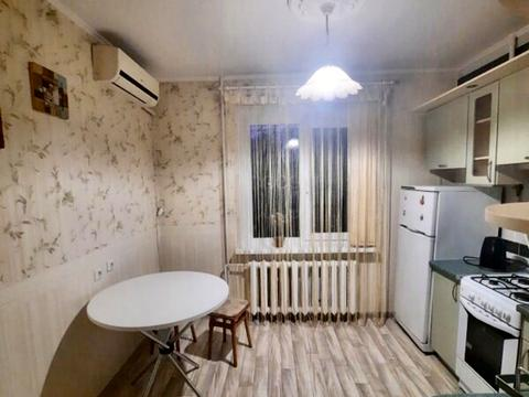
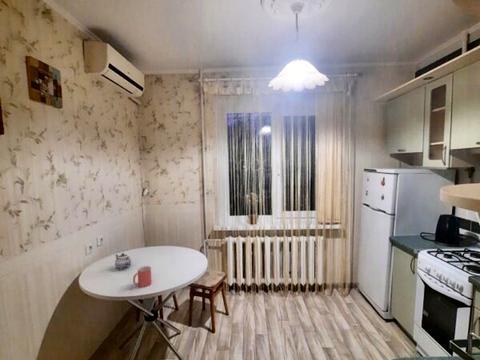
+ mug (142, 277)
+ teapot (123, 260)
